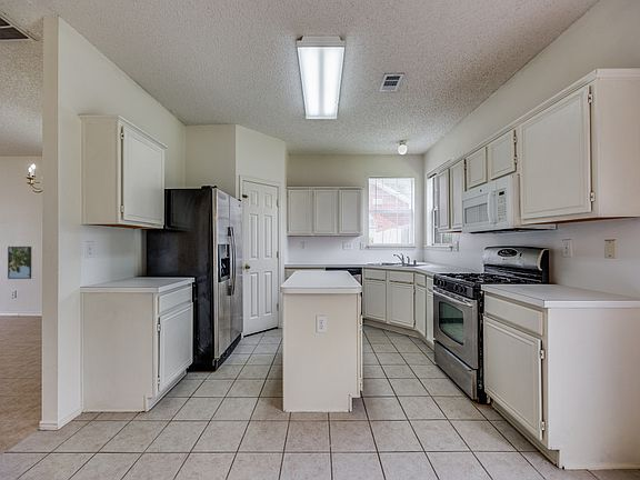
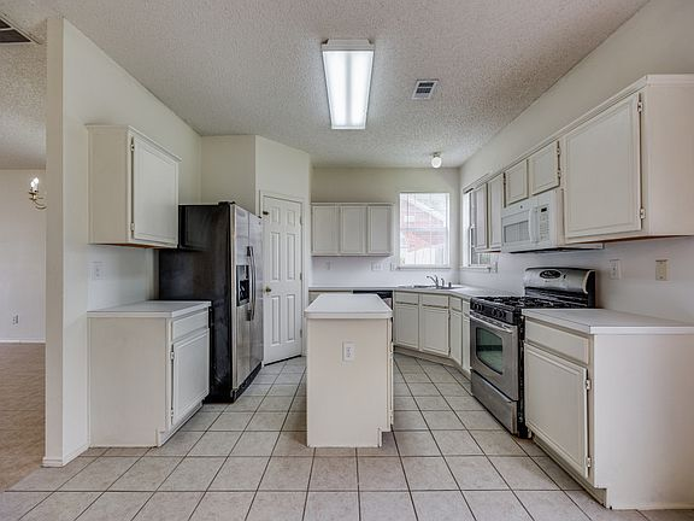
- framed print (19, 262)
